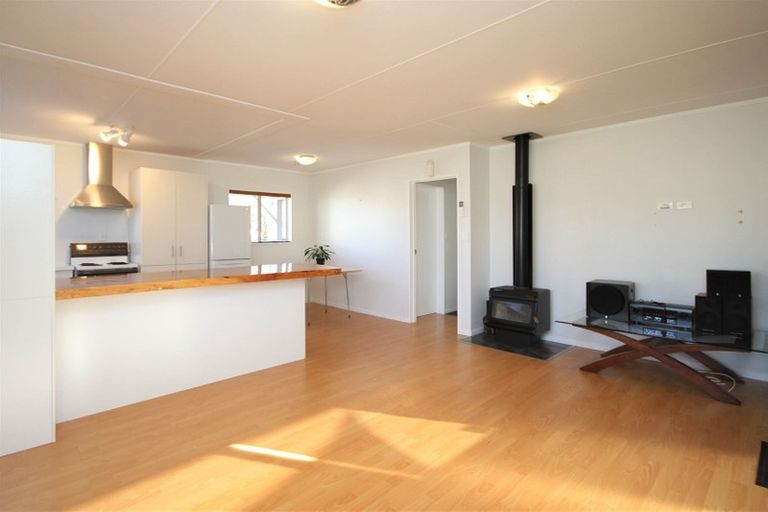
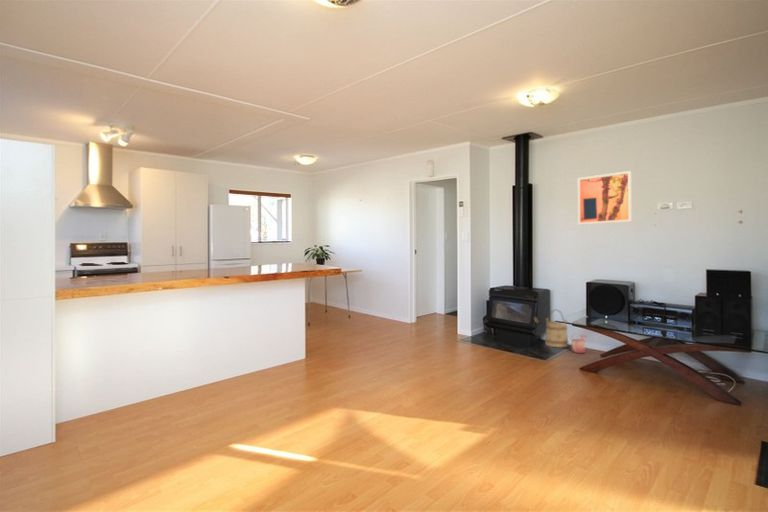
+ wall art (603, 199)
+ bucket (556, 327)
+ watering can (579, 341)
